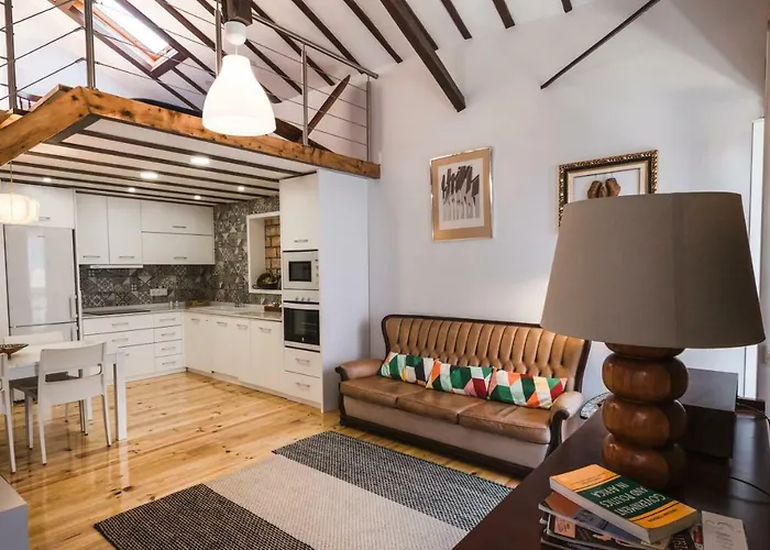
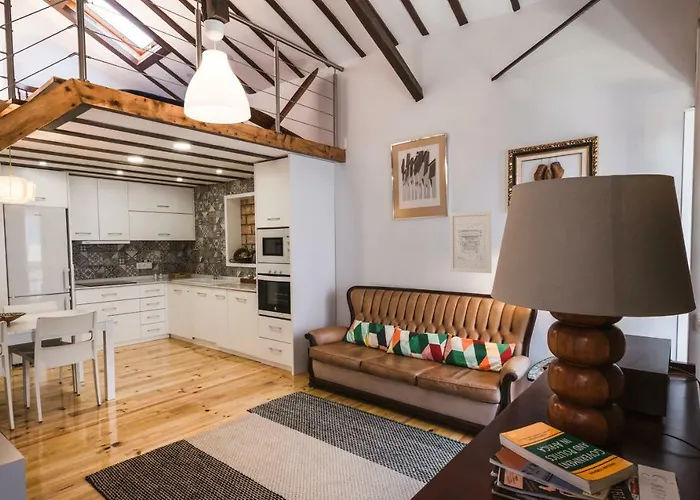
+ wall art (469, 242)
